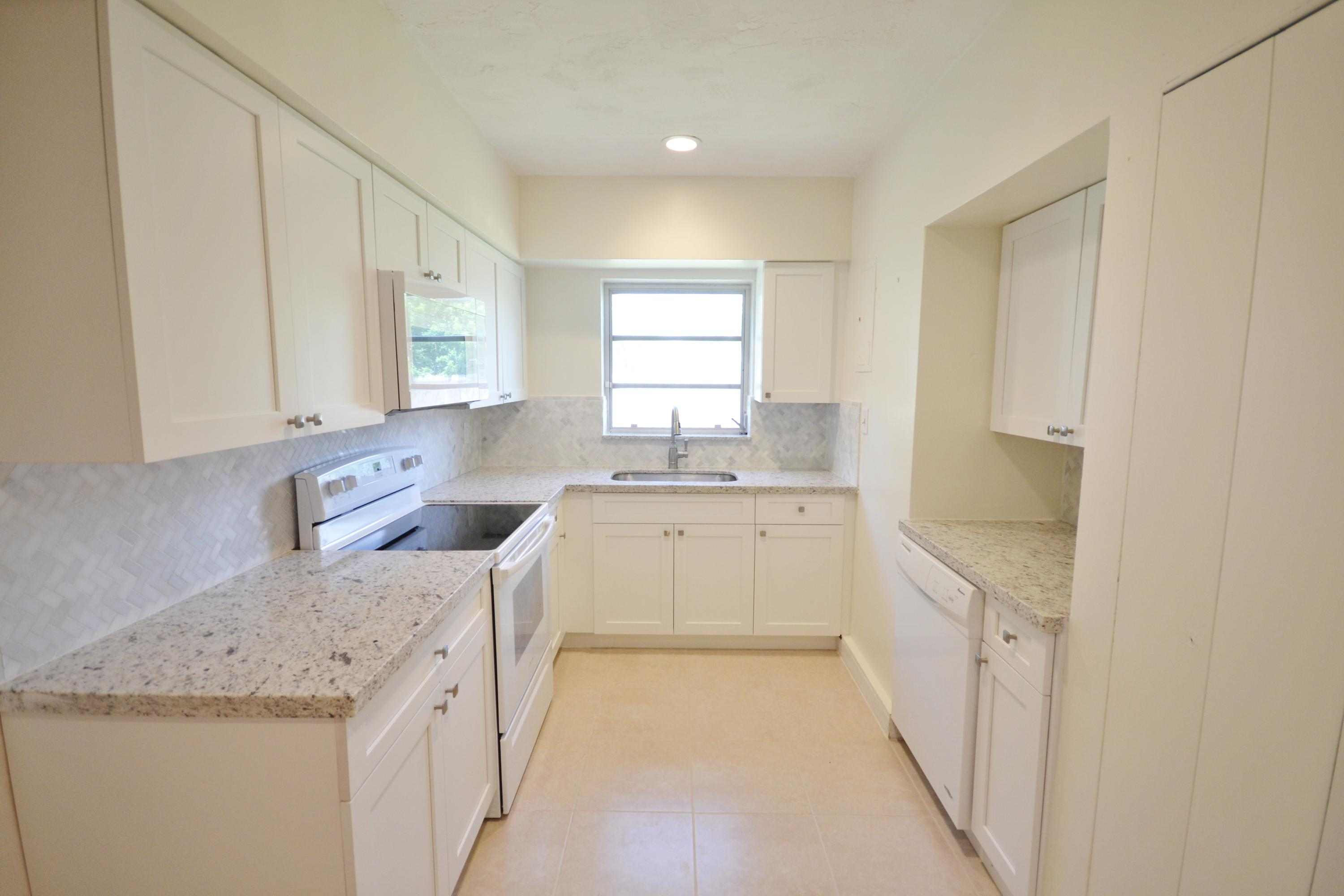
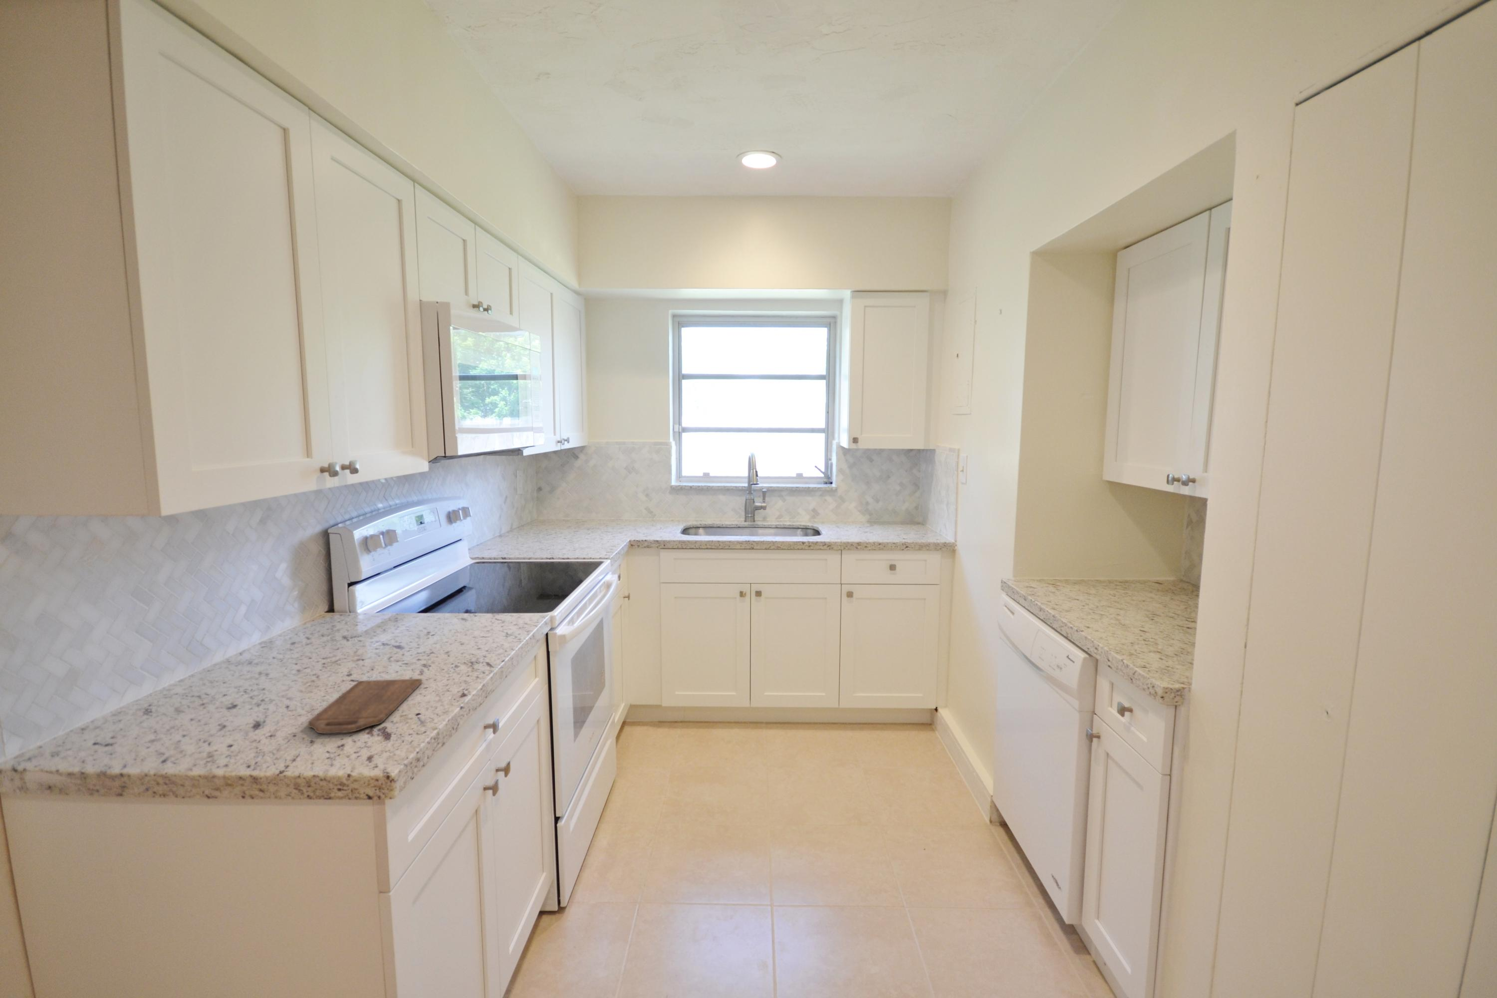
+ cutting board (365, 704)
